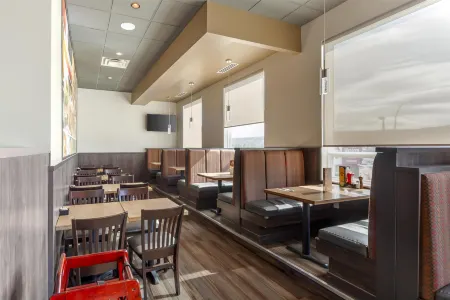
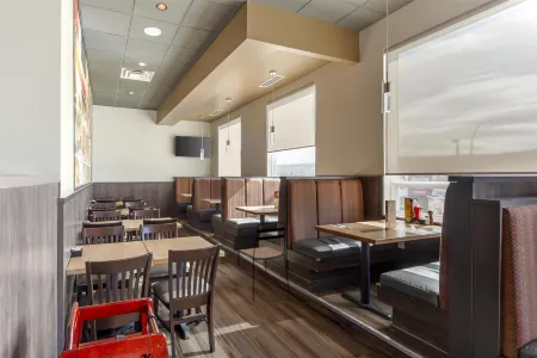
+ dining chair (261, 254)
